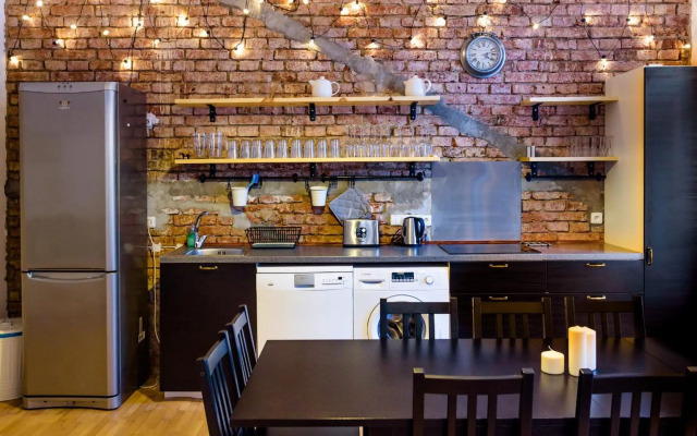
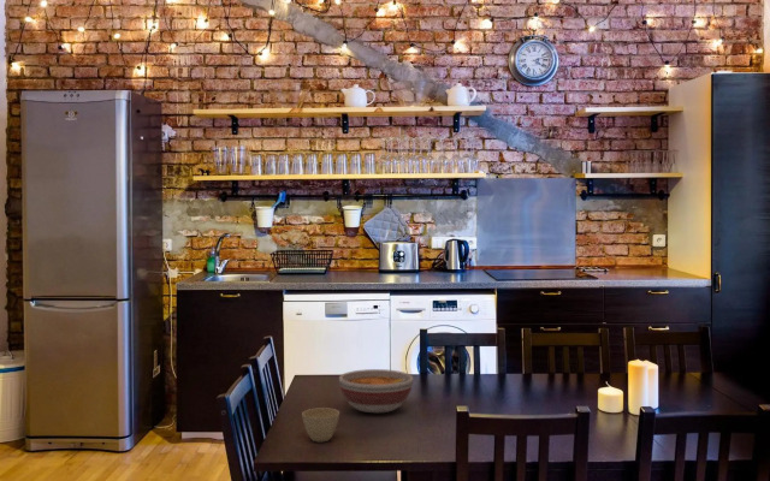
+ bowl (375, 392)
+ flower pot (320, 426)
